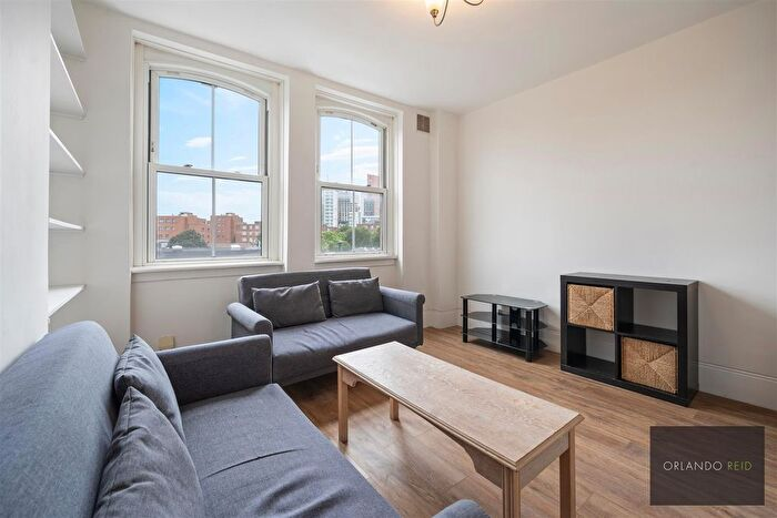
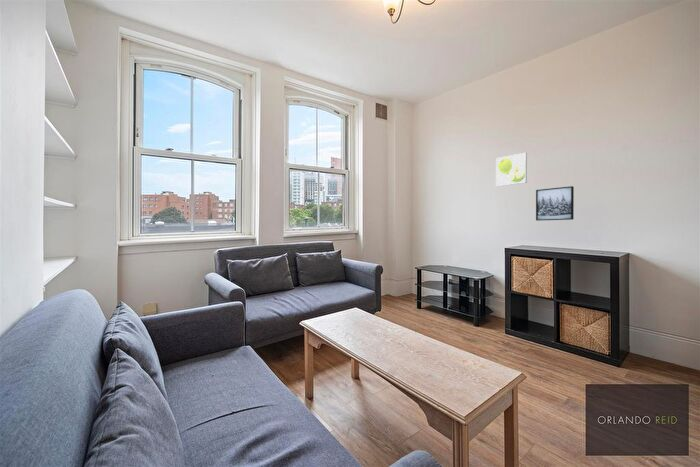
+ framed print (510, 170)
+ wall art (554, 204)
